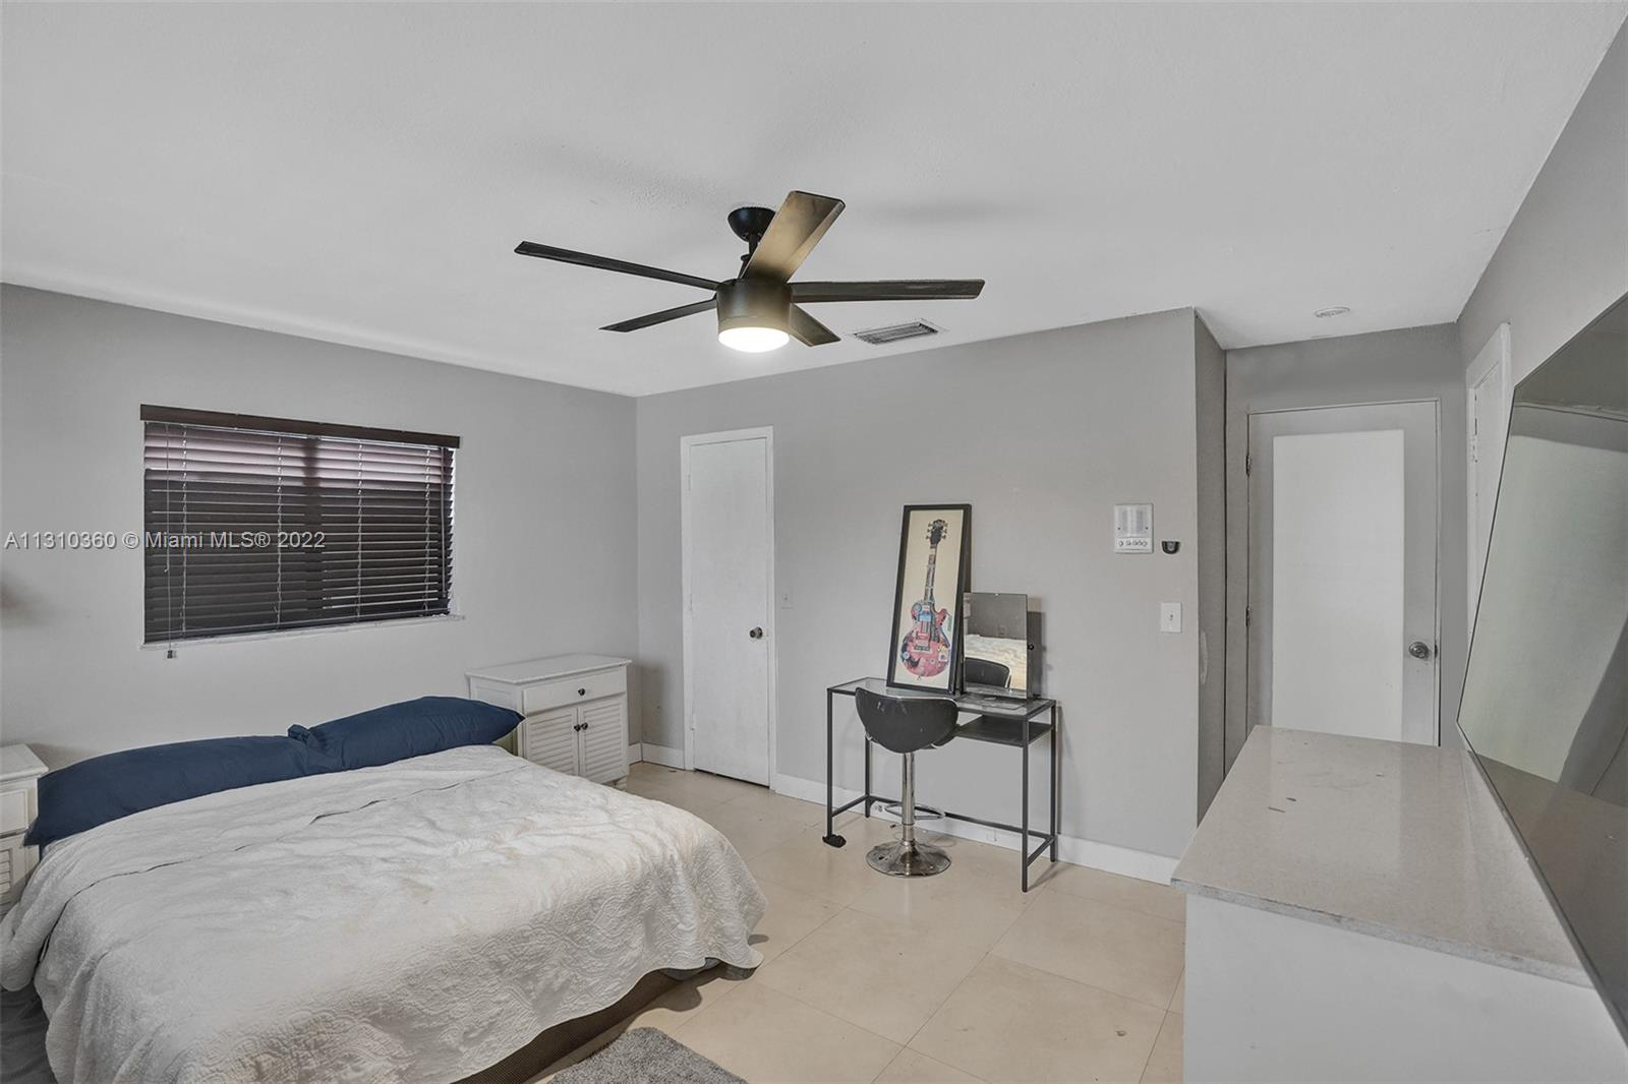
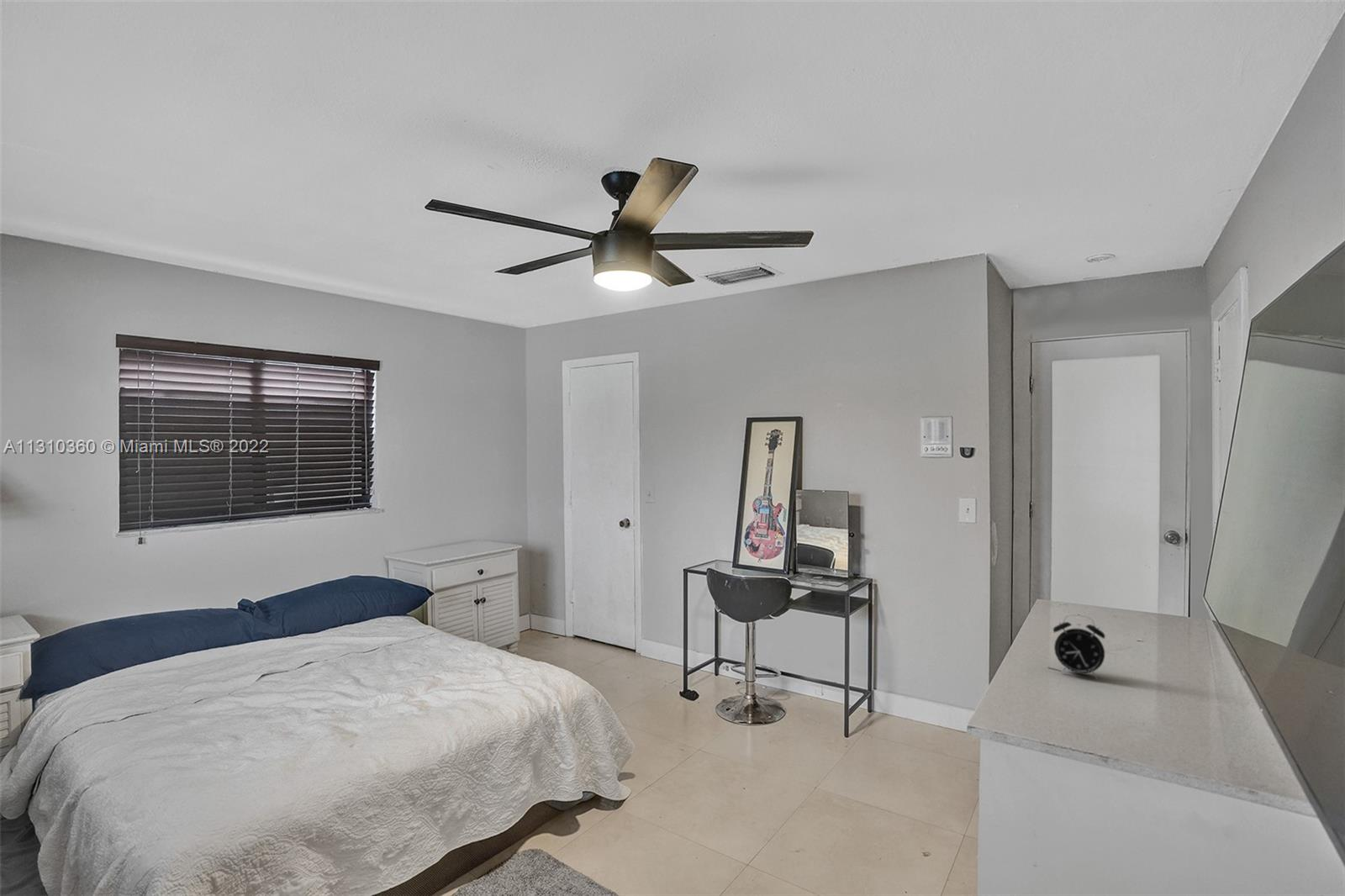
+ alarm clock (1079, 645)
